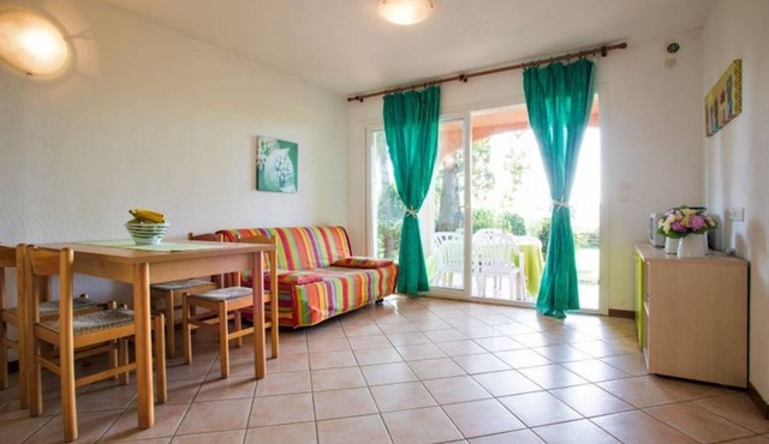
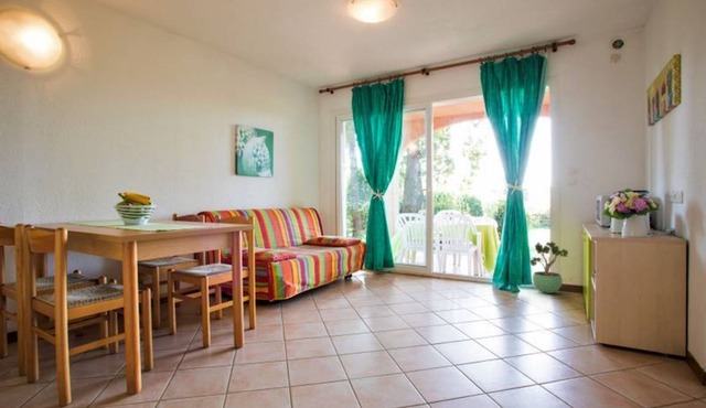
+ potted plant (548, 267)
